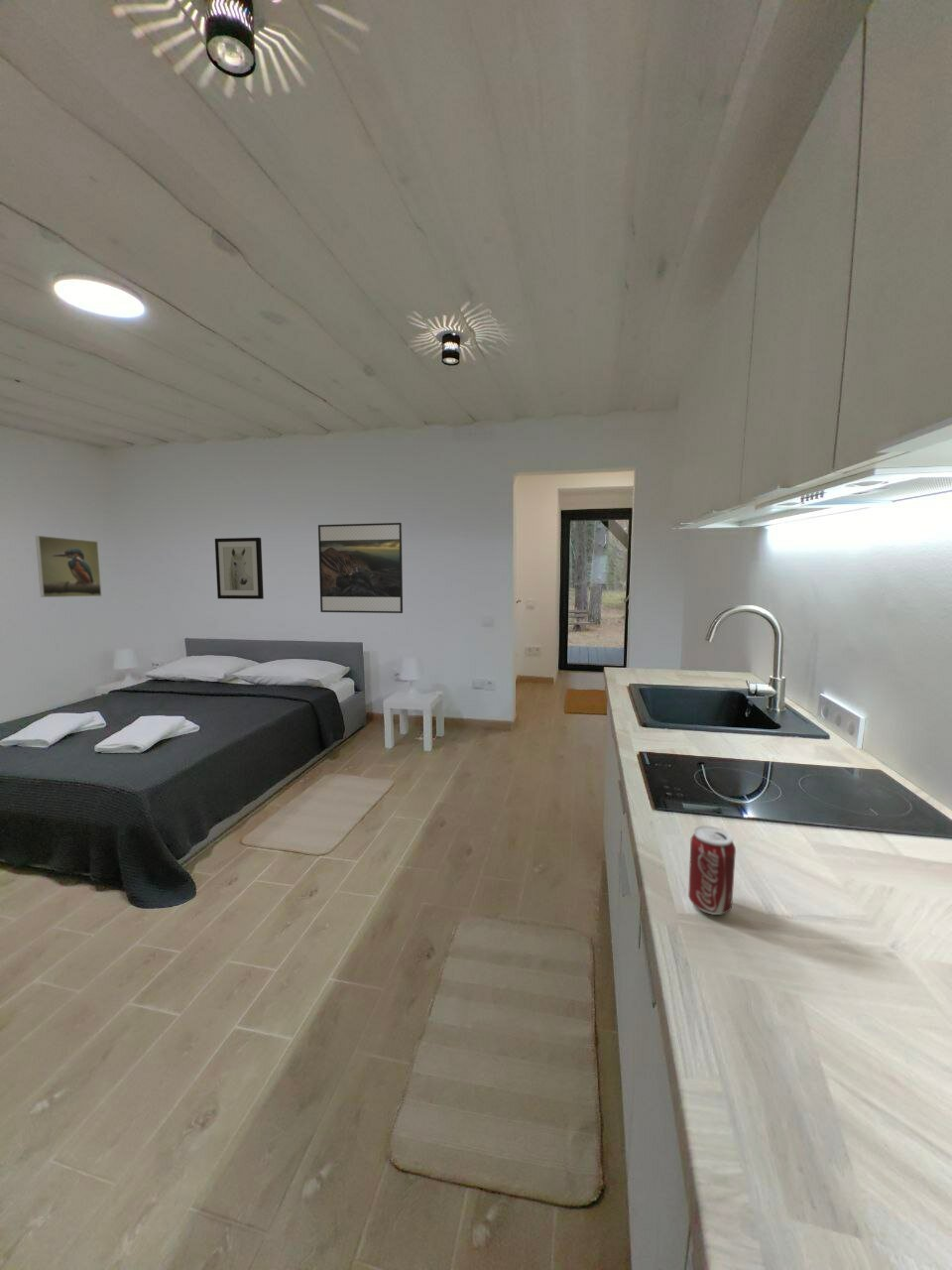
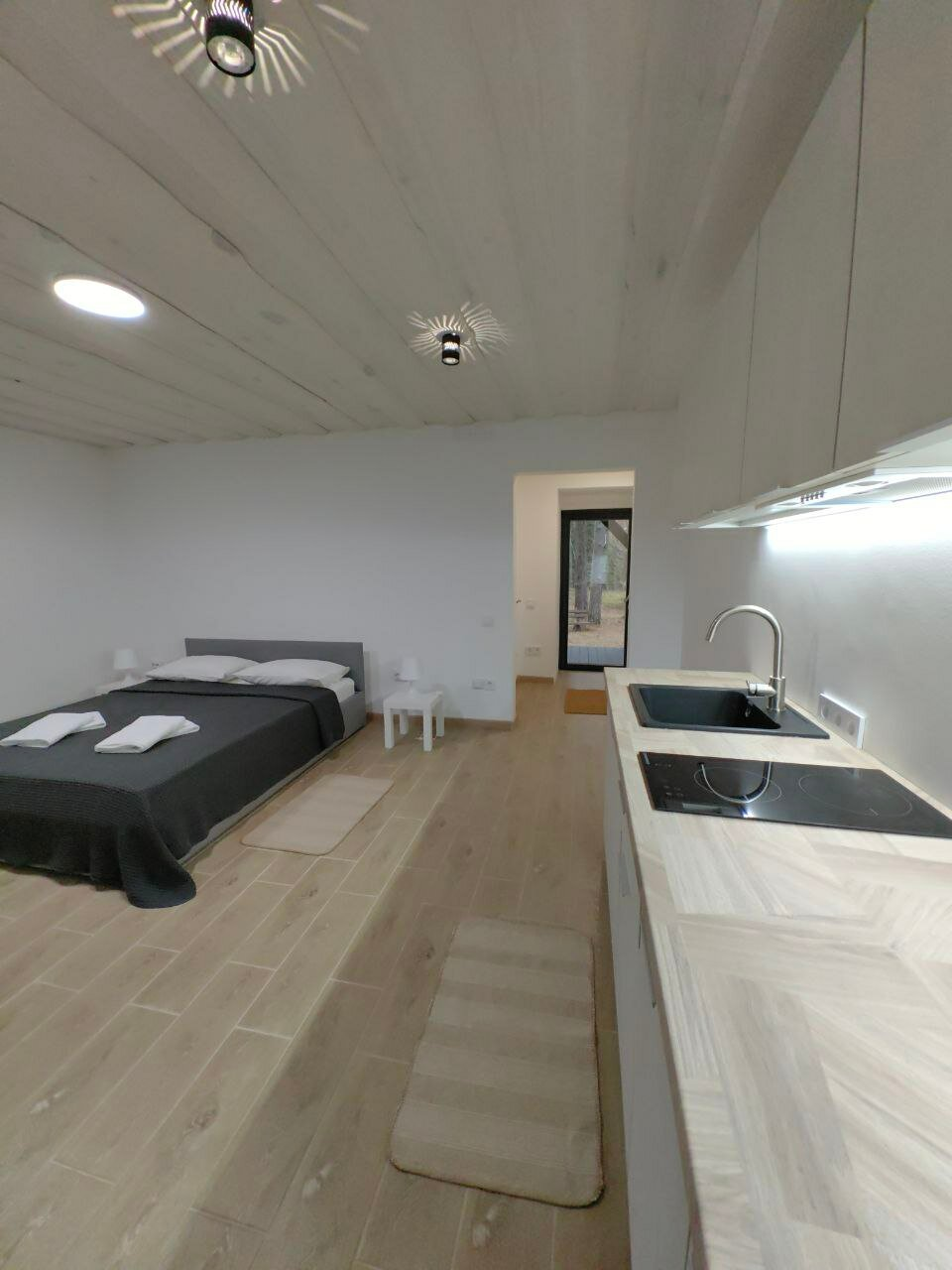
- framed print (360, 569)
- beverage can (711, 868)
- wall art (239, 569)
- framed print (70, 568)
